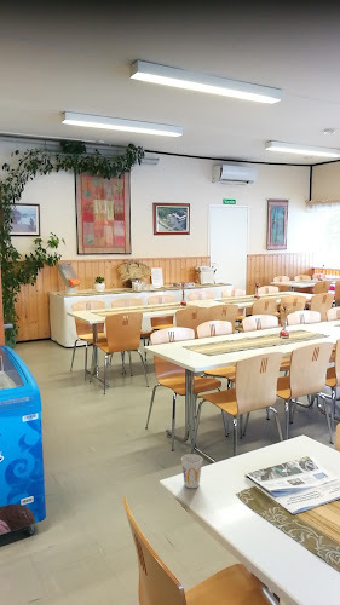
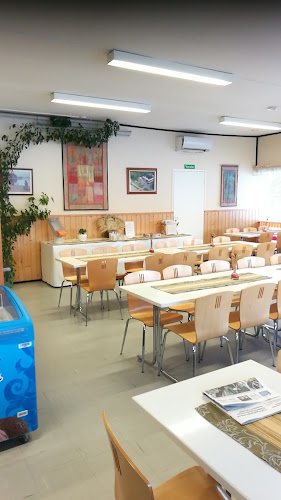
- cup (191, 471)
